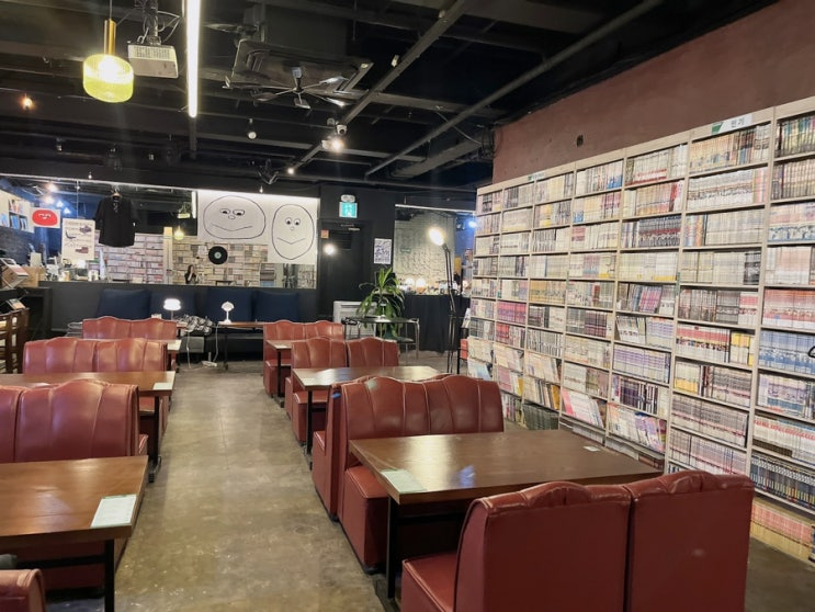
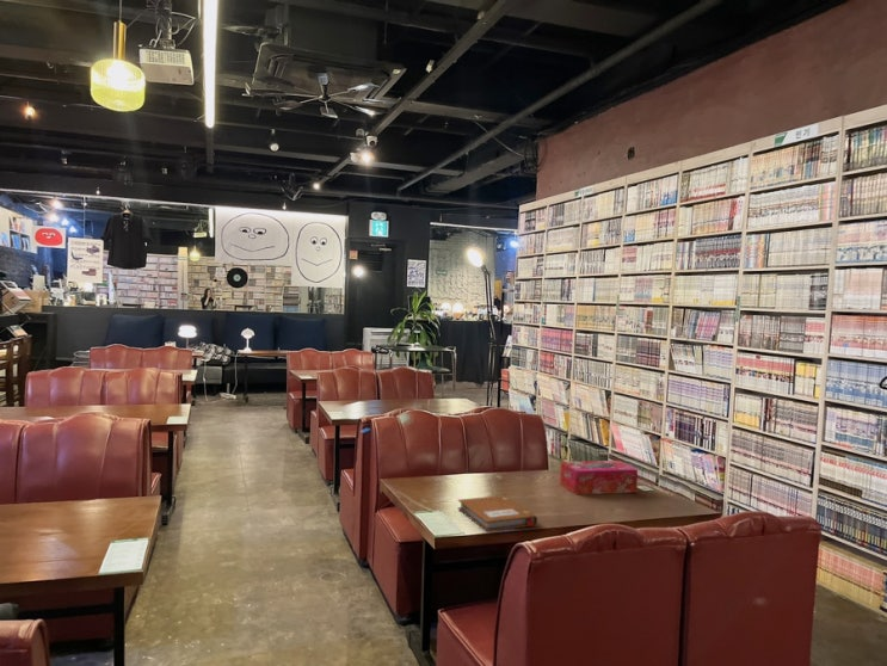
+ notebook (497, 512)
+ tissue box (598, 476)
